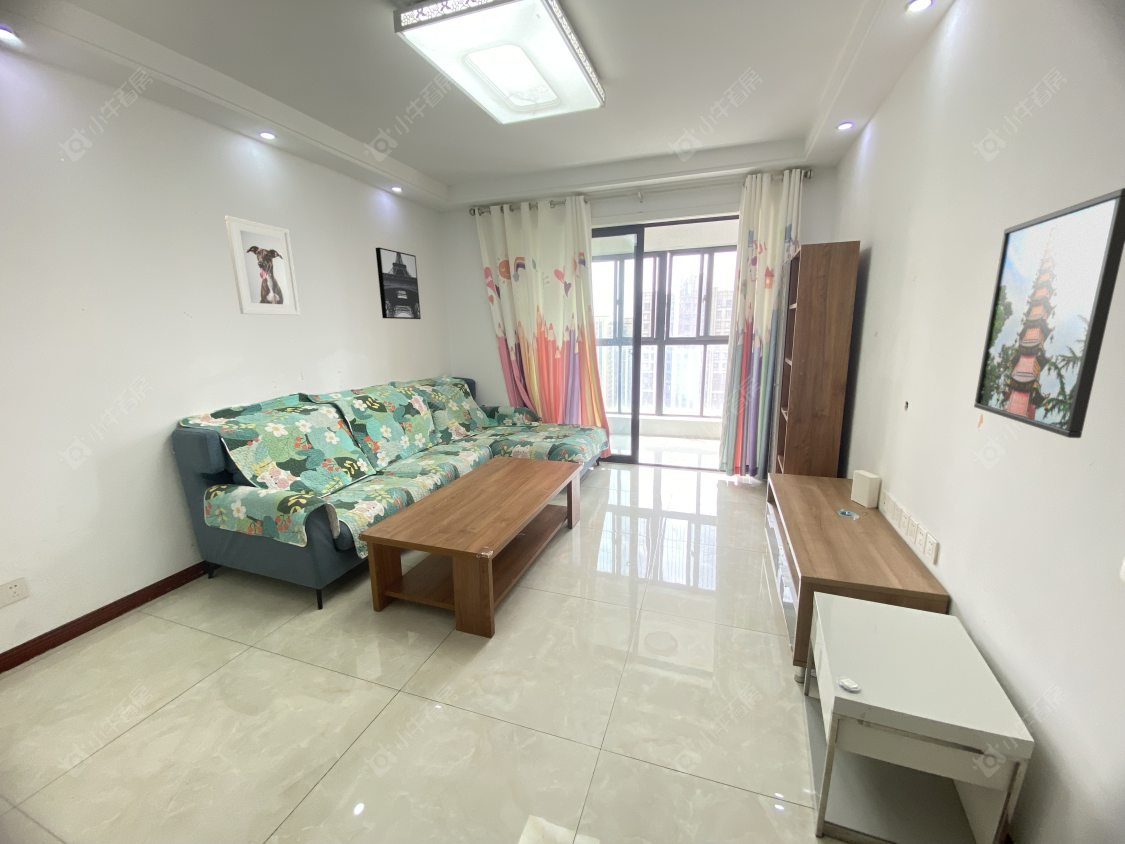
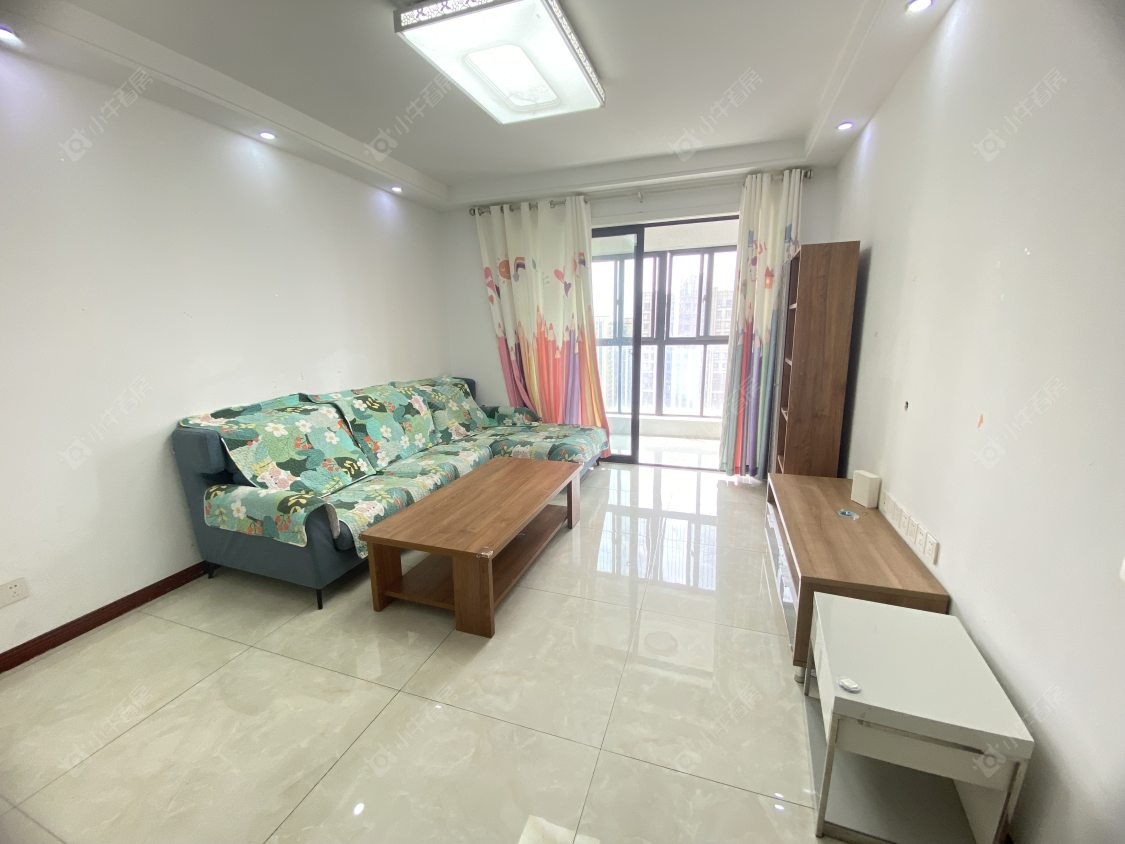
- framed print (265, 269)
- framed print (1037, 320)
- wall art (399, 285)
